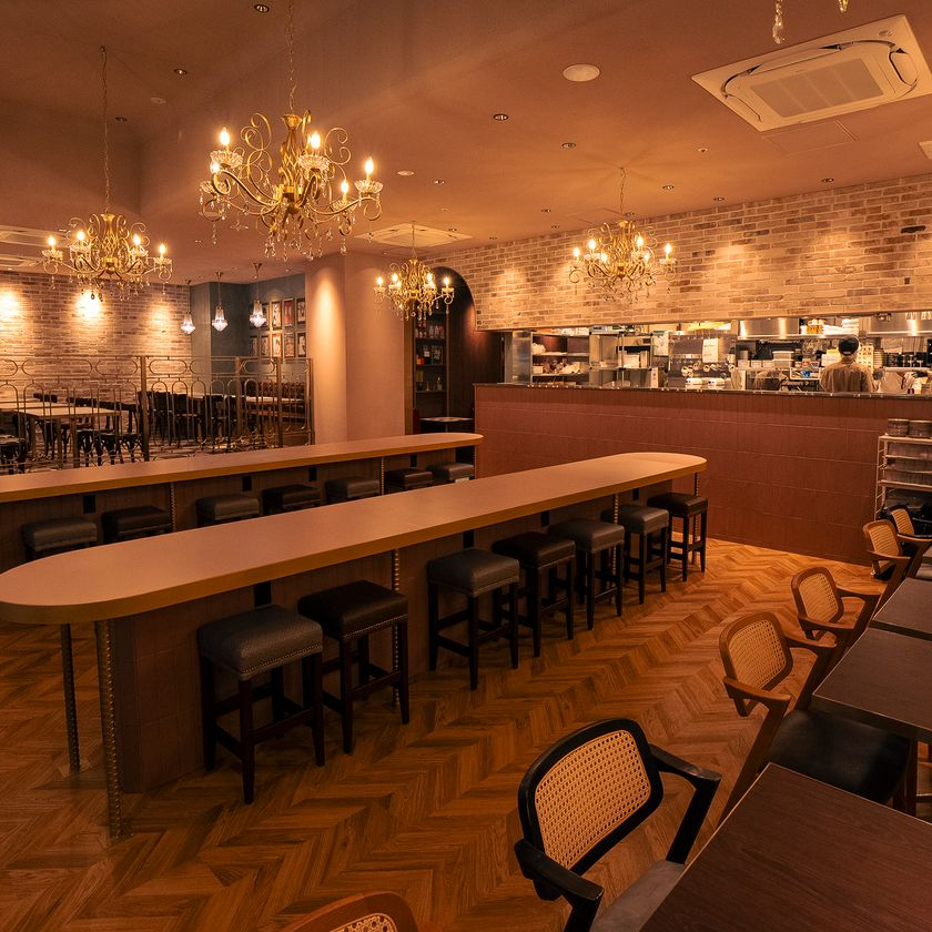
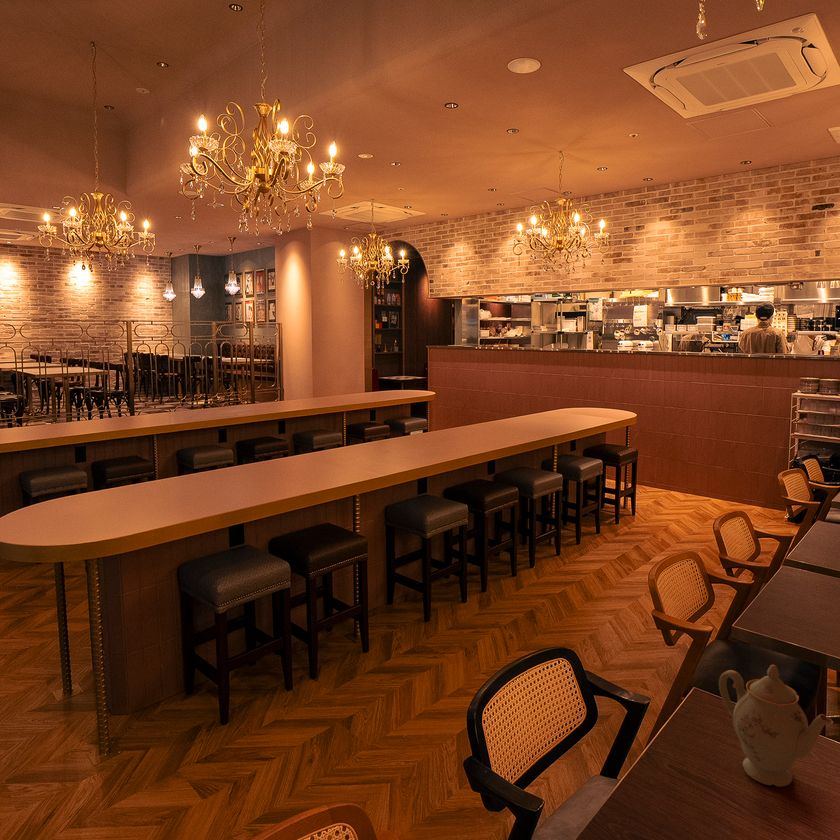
+ chinaware (770, 719)
